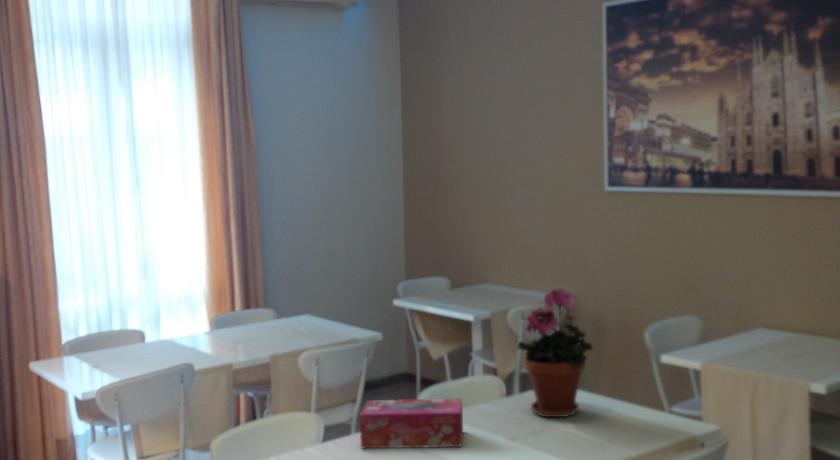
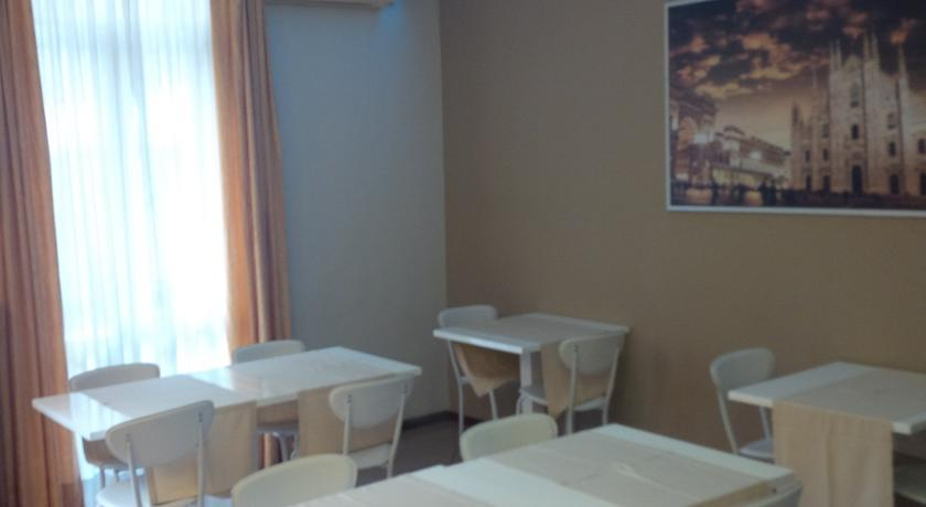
- tissue box (412, 422)
- potted plant (554, 349)
